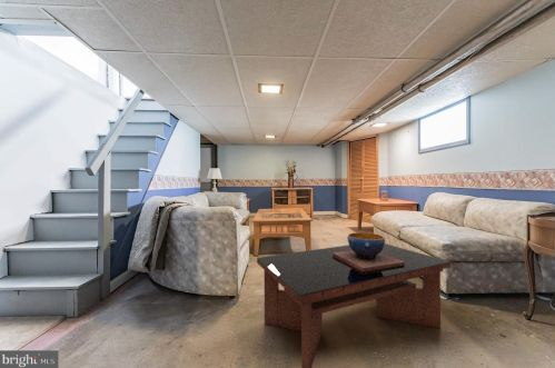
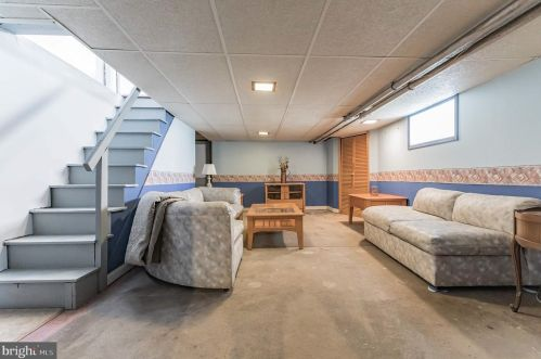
- coffee table (350, 291)
- decorative bowl (366, 247)
